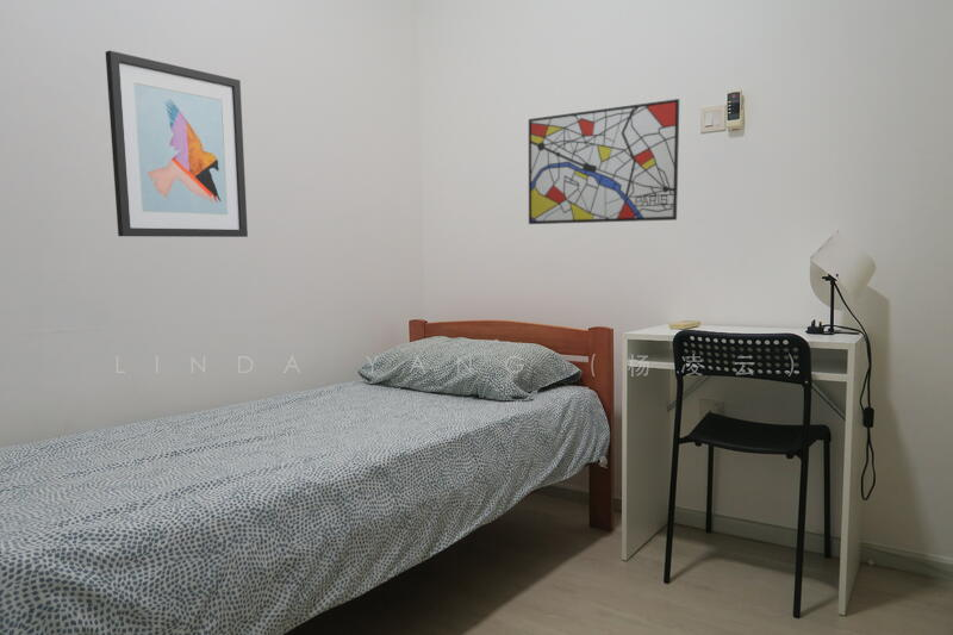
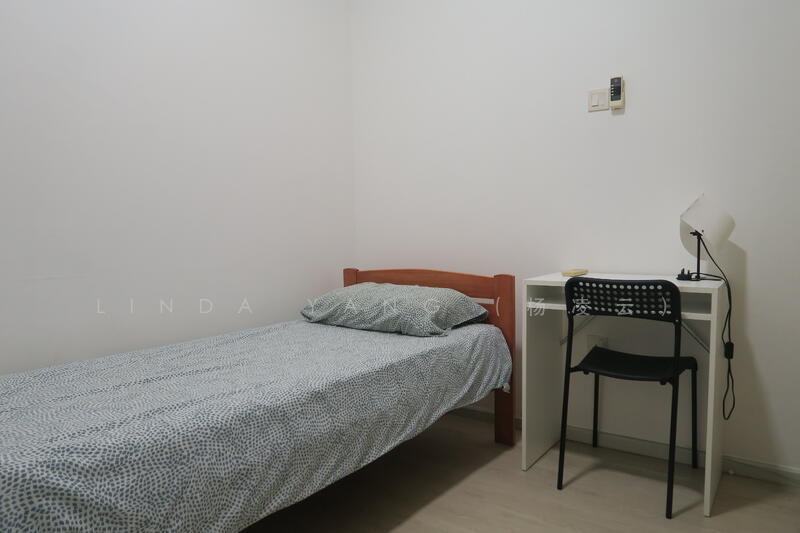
- wall art (598, 166)
- wall art (182, 152)
